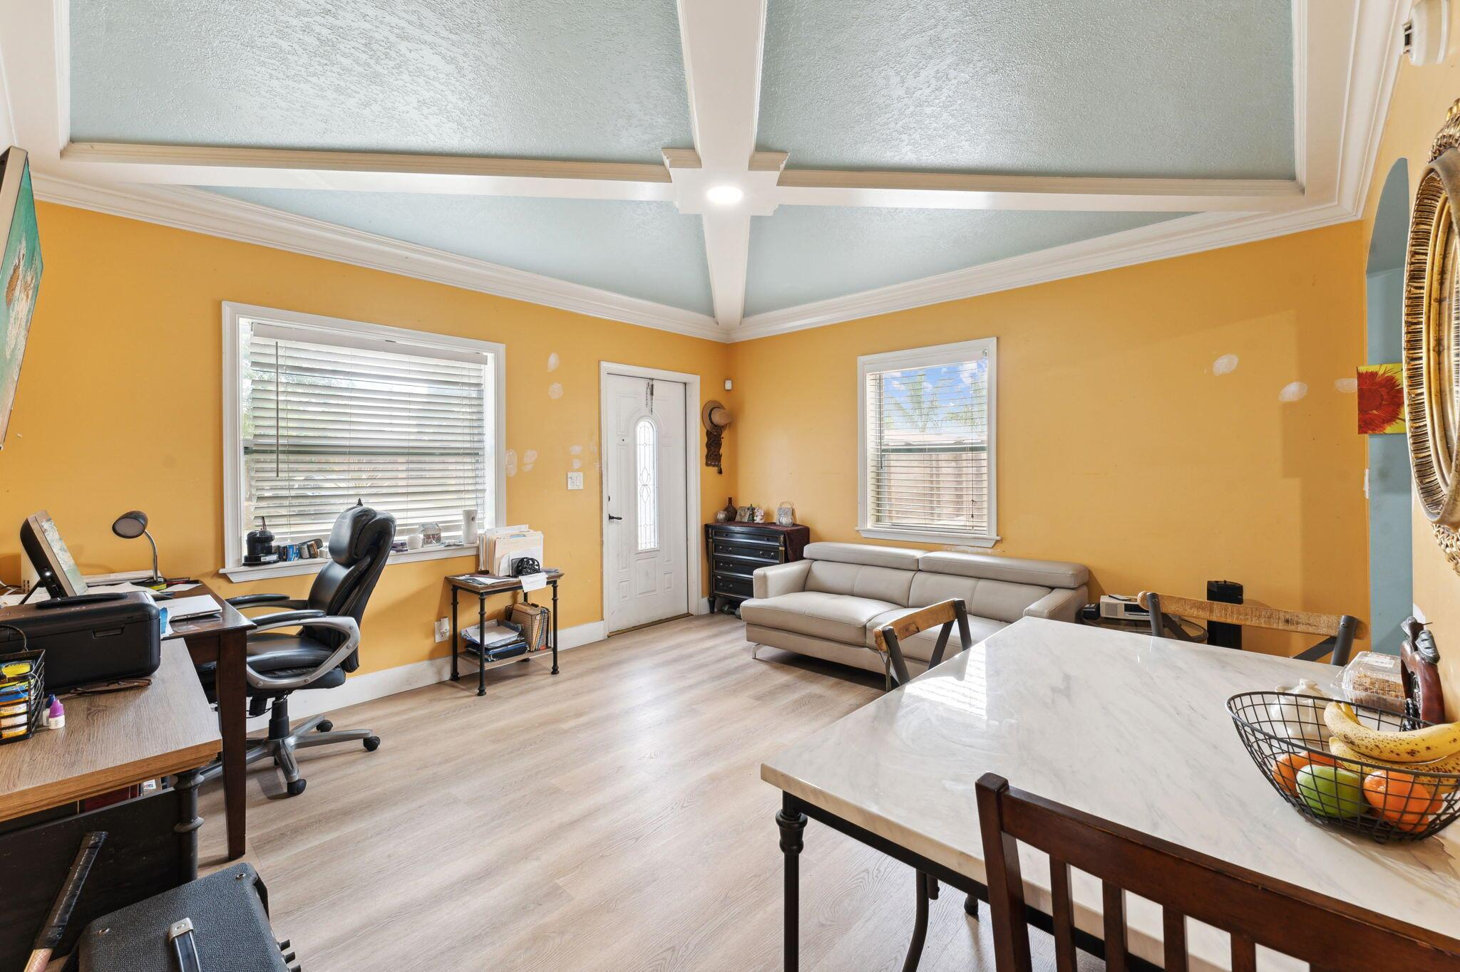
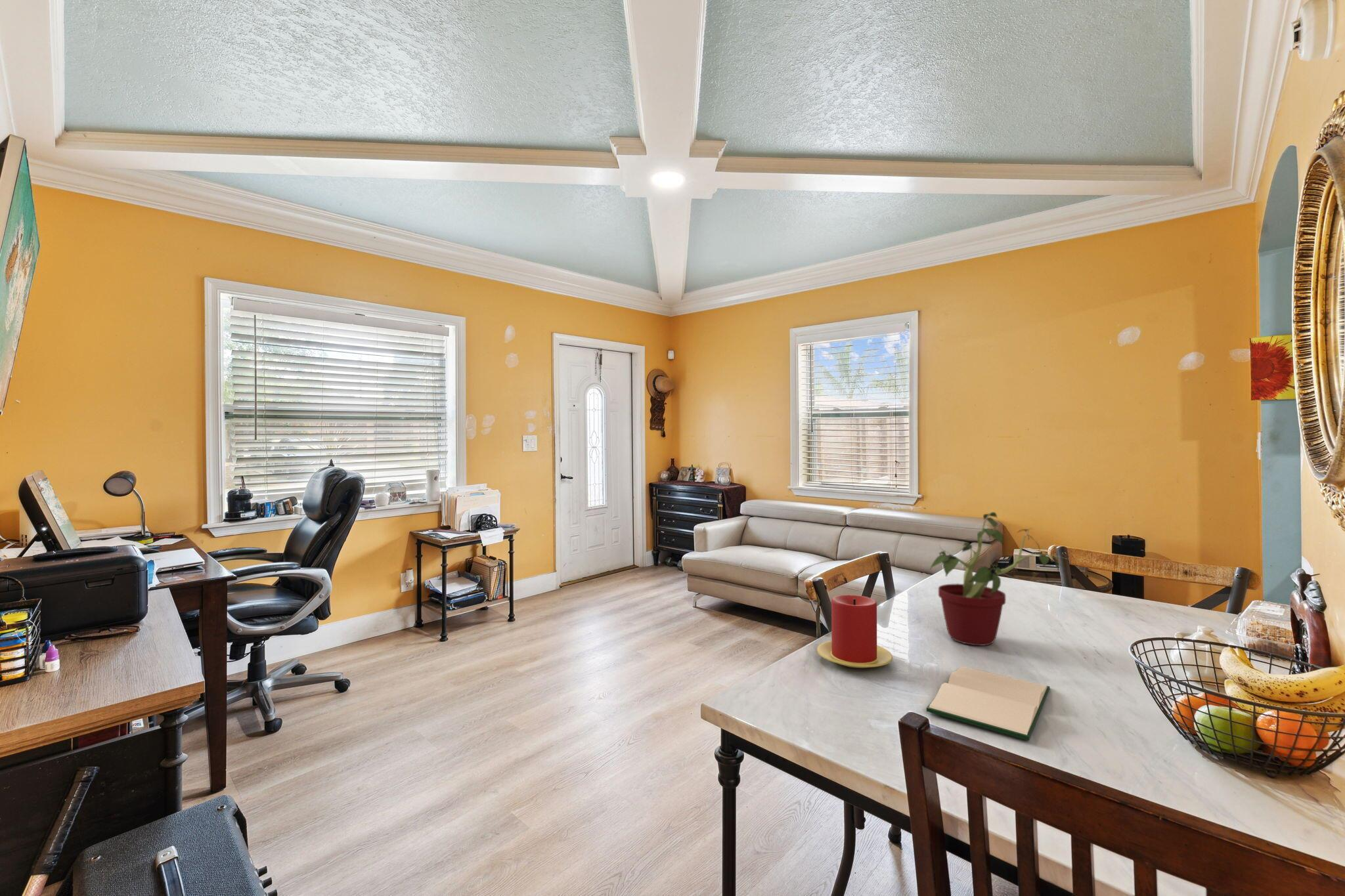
+ hardback book (990, 694)
+ candle (854, 629)
+ potted plant (998, 579)
